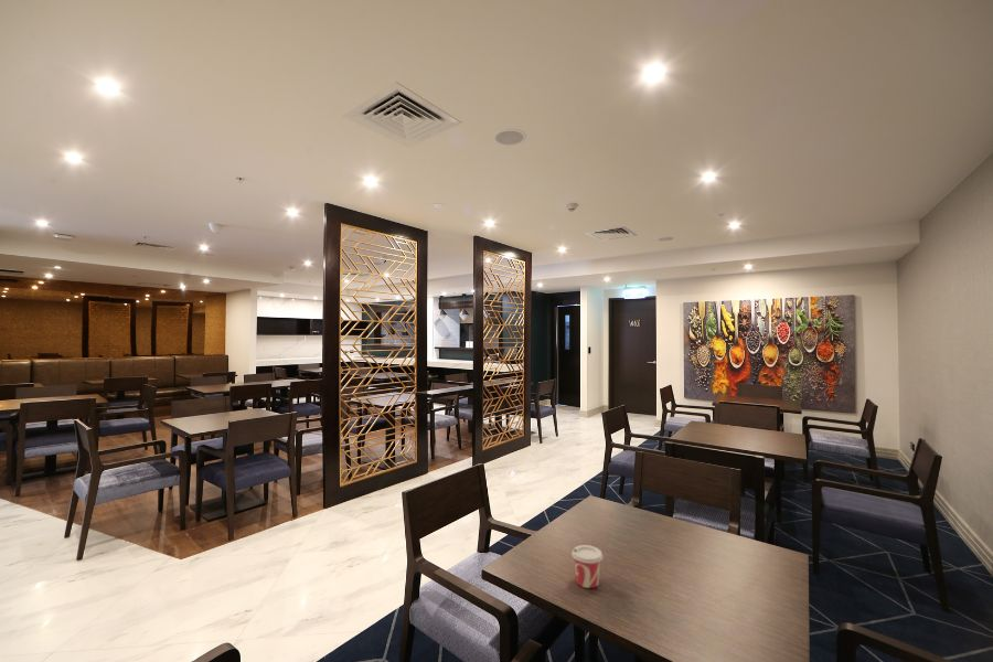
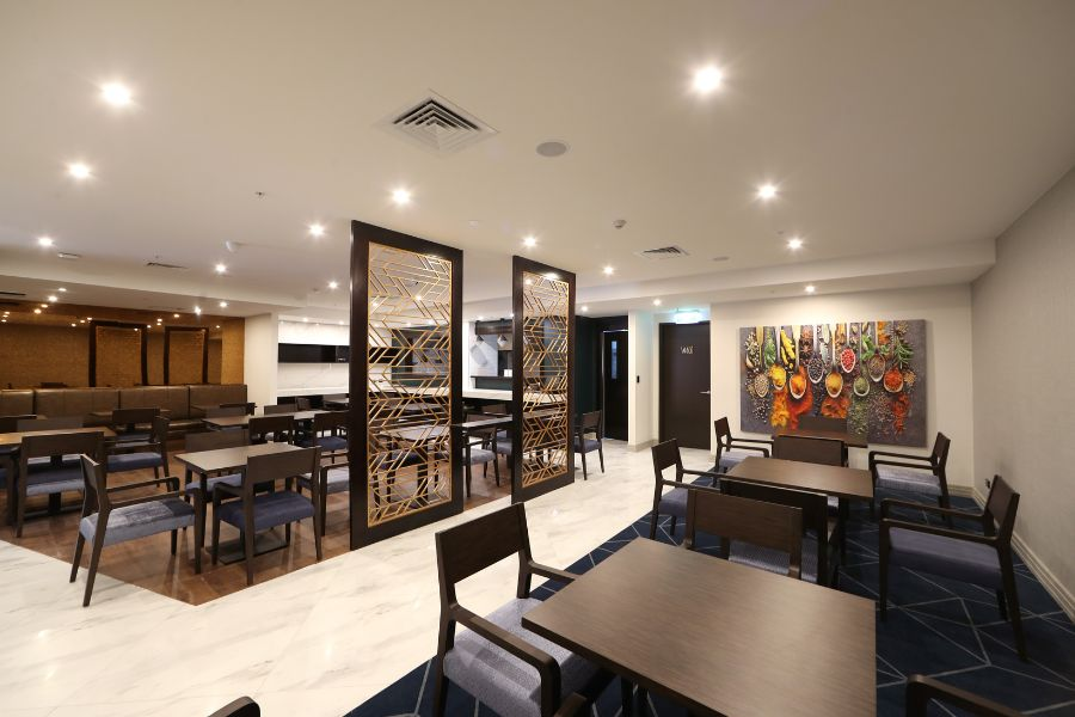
- cup (587, 566)
